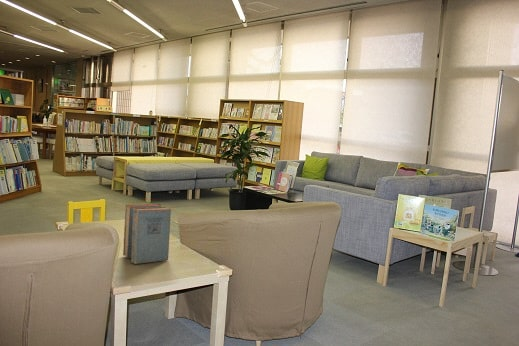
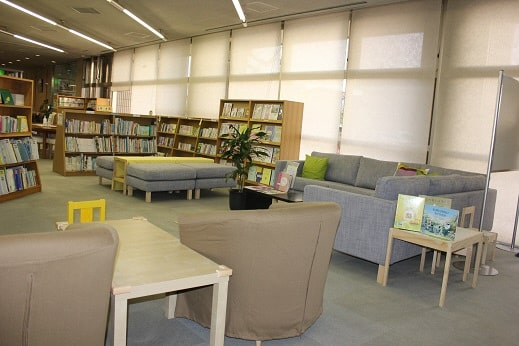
- book (146, 232)
